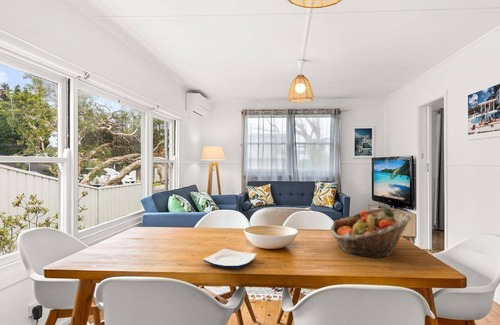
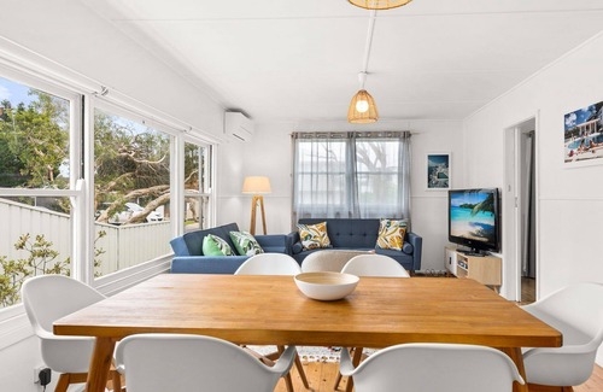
- fruit basket (368, 229)
- plate (230, 259)
